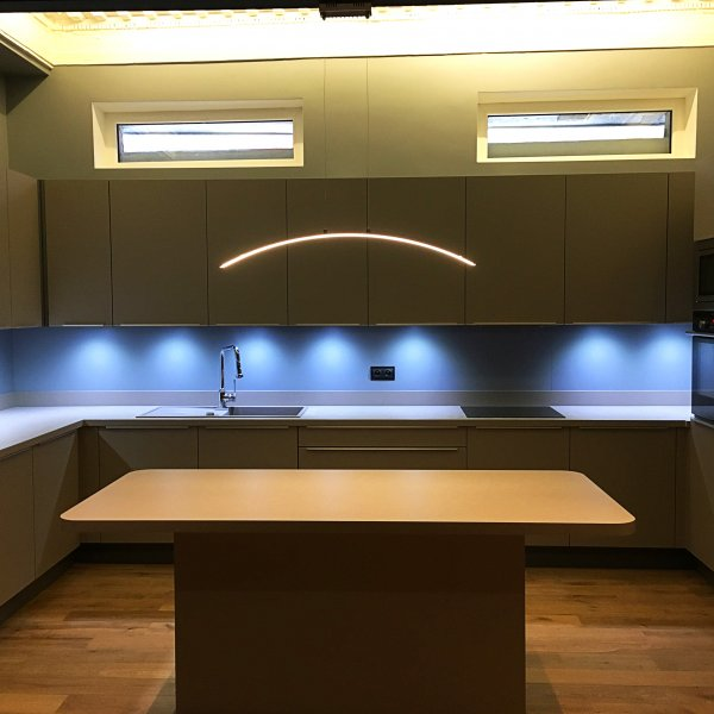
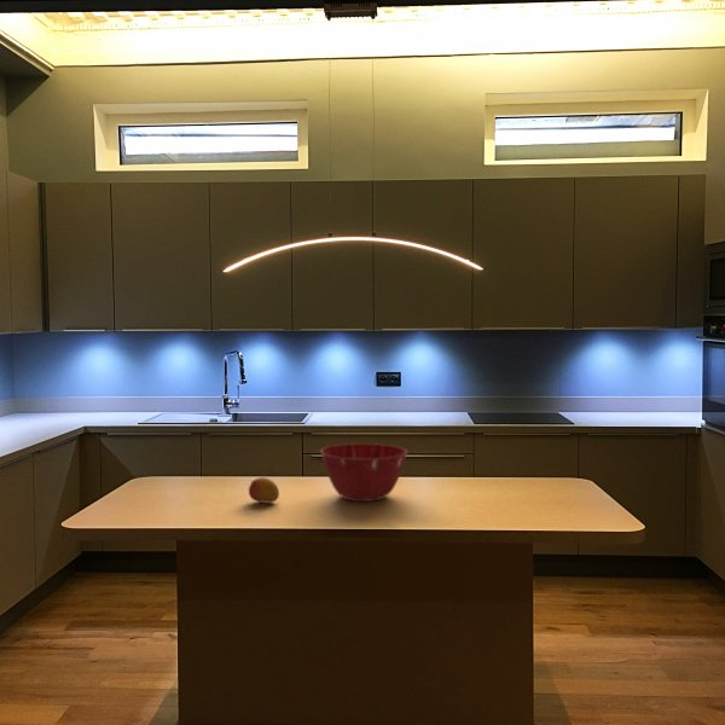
+ mixing bowl (364, 472)
+ fruit (263, 489)
